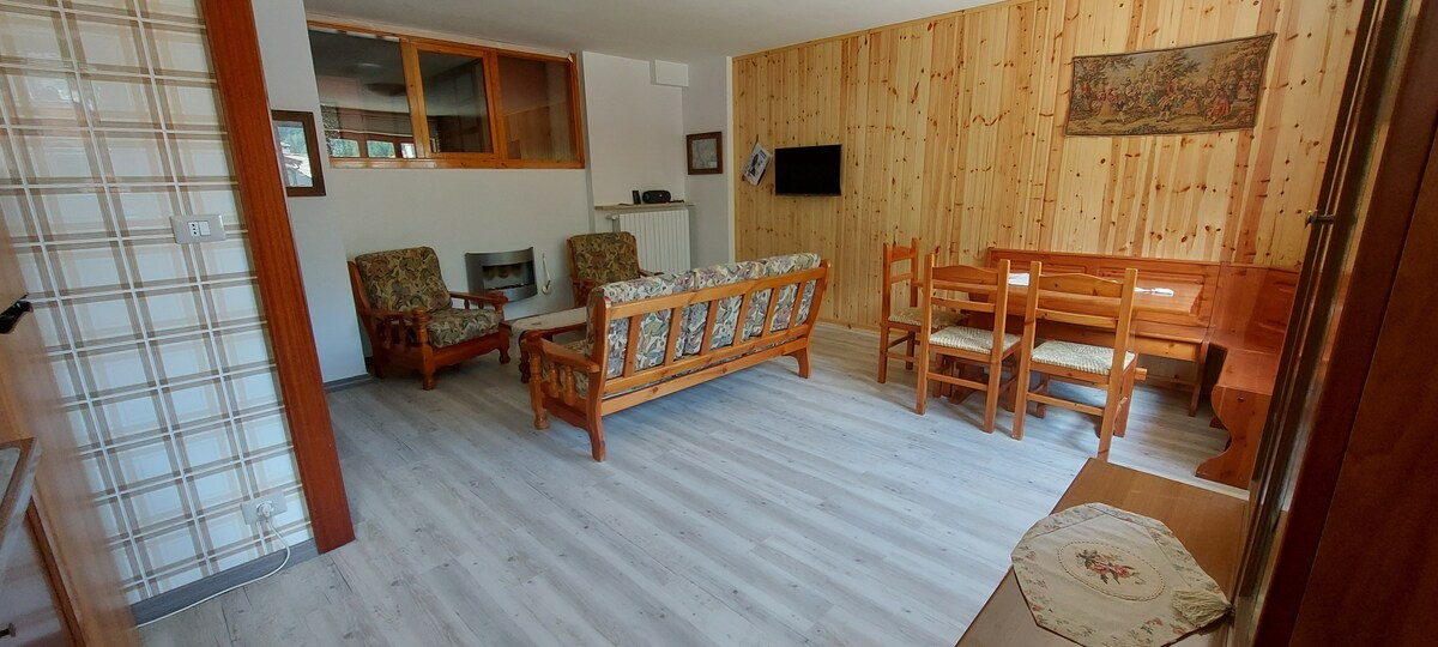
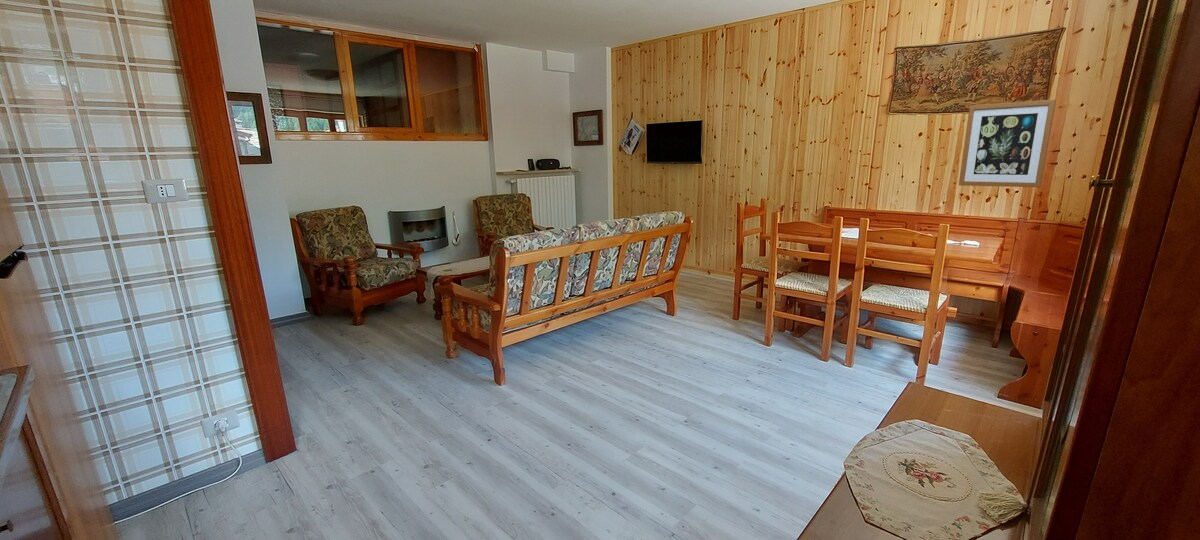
+ wall art (1004, 145)
